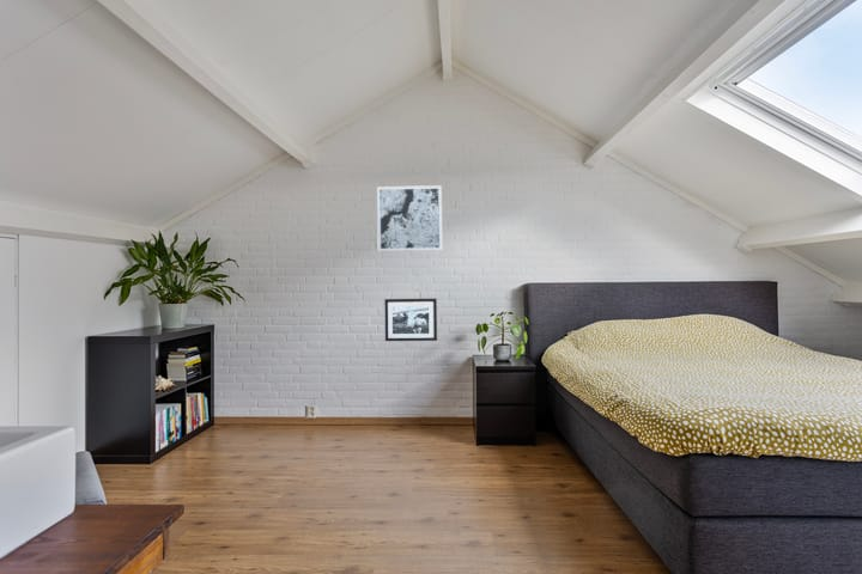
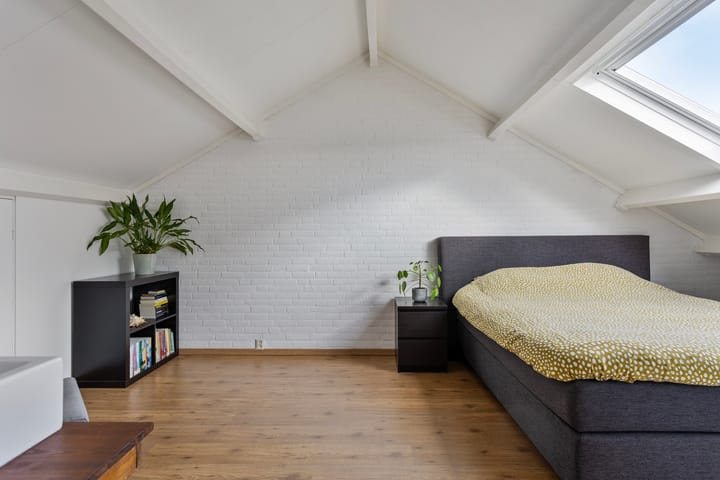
- picture frame (411, 319)
- wall art (409, 218)
